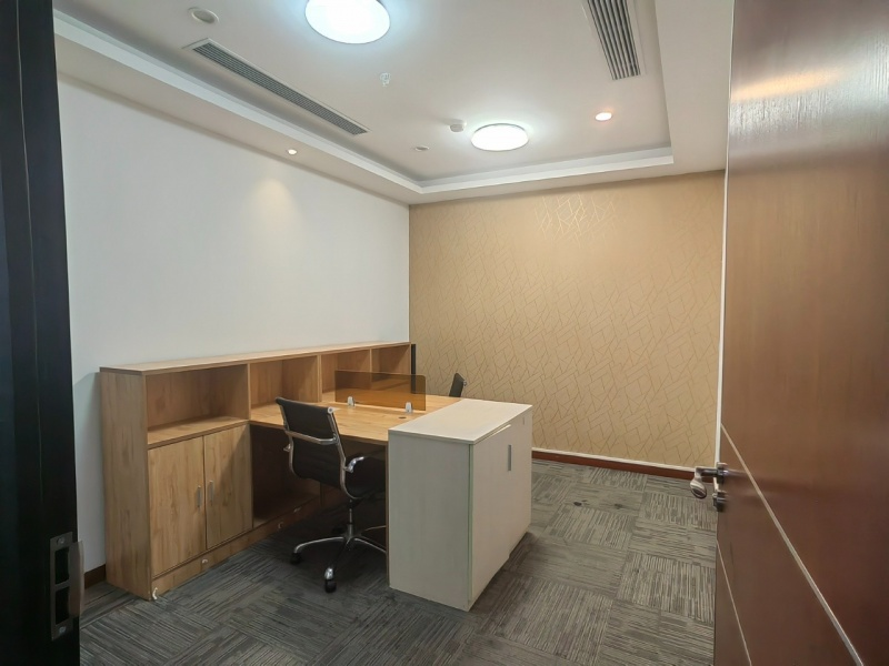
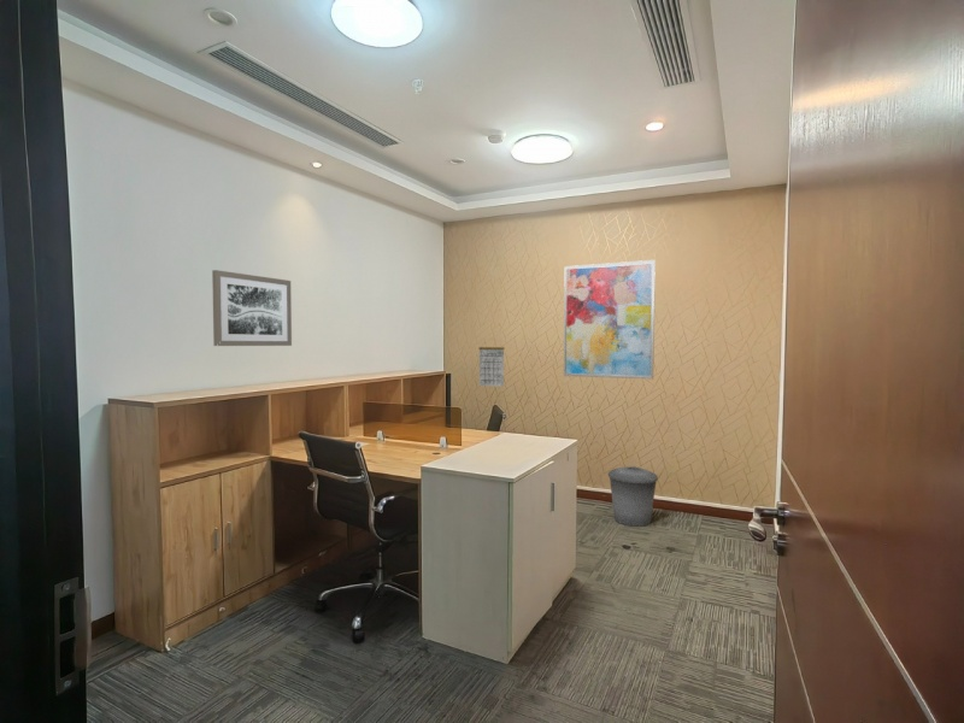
+ trash can (631, 493)
+ calendar (490, 362)
+ wall art (254, 311)
+ wall art (607, 321)
